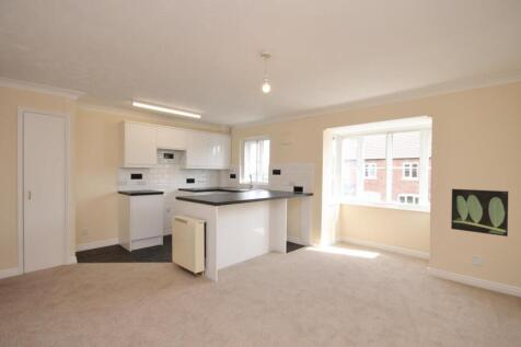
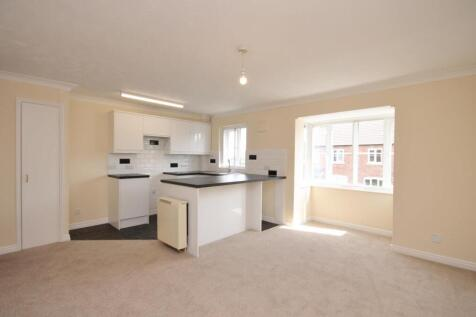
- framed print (477, 210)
